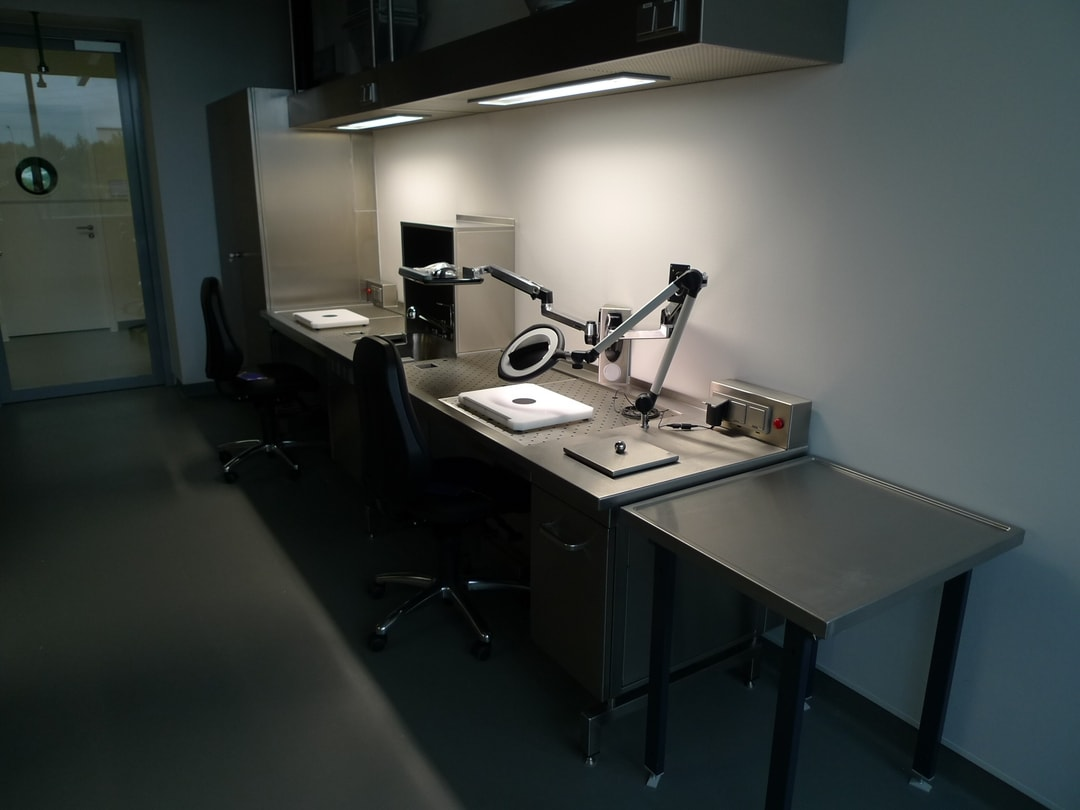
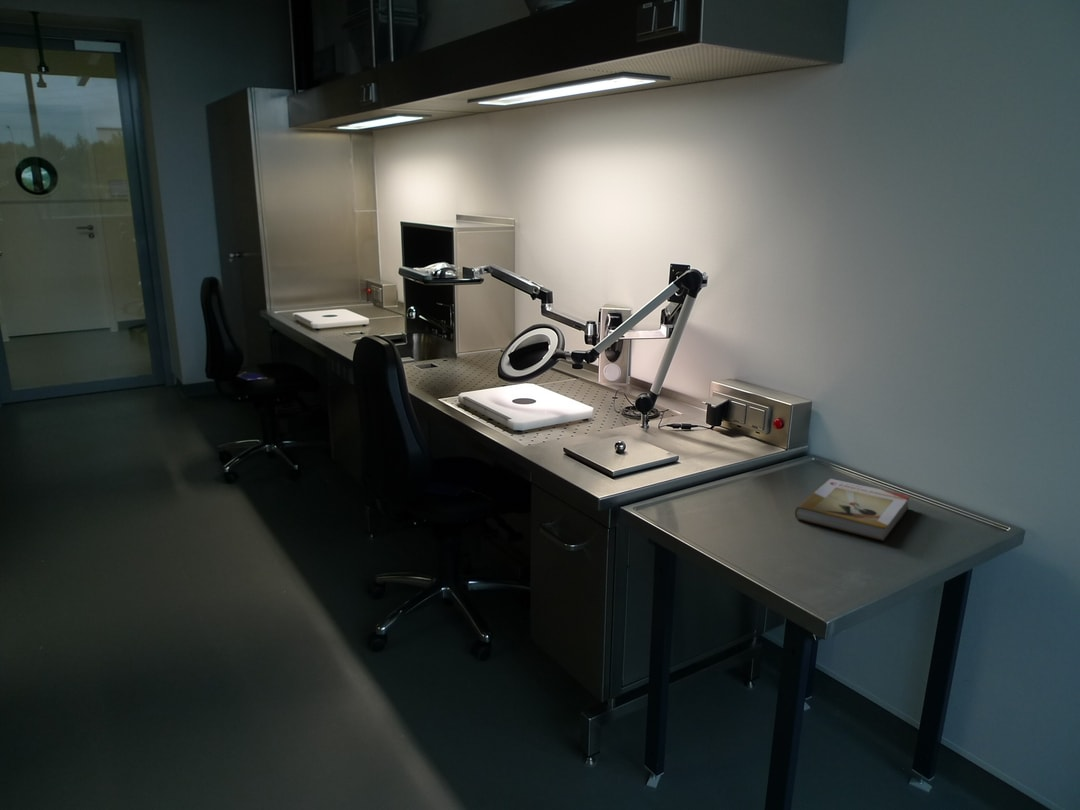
+ book (853, 507)
